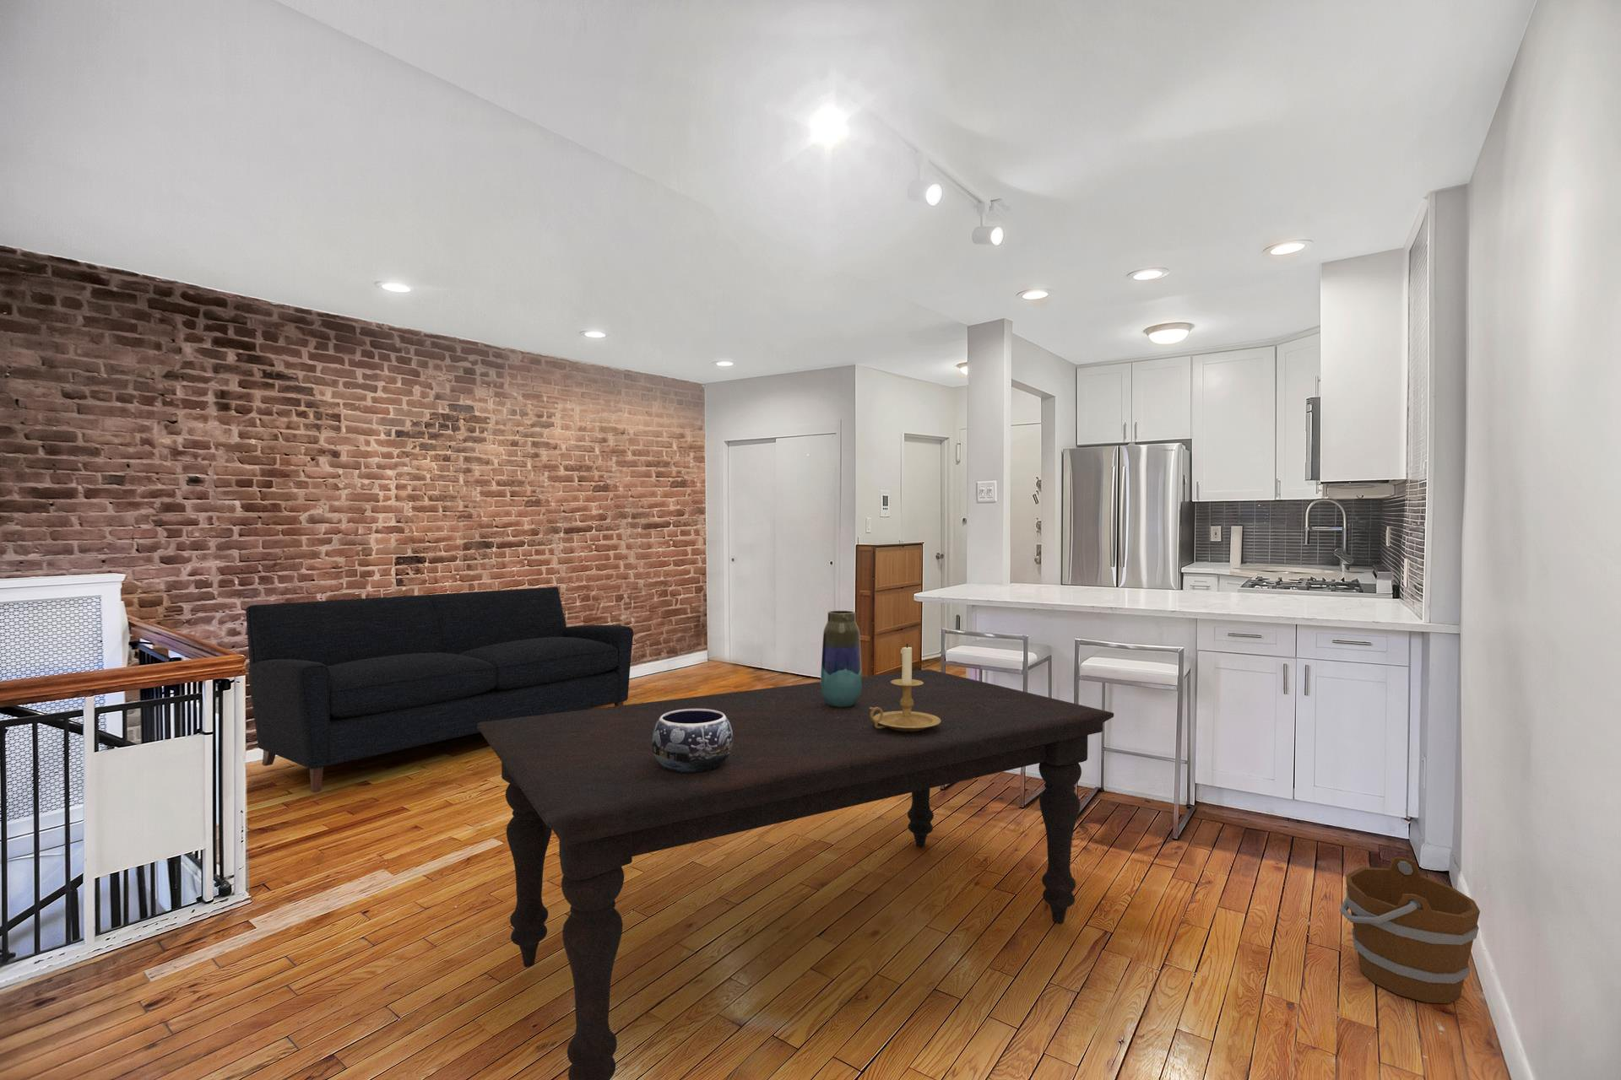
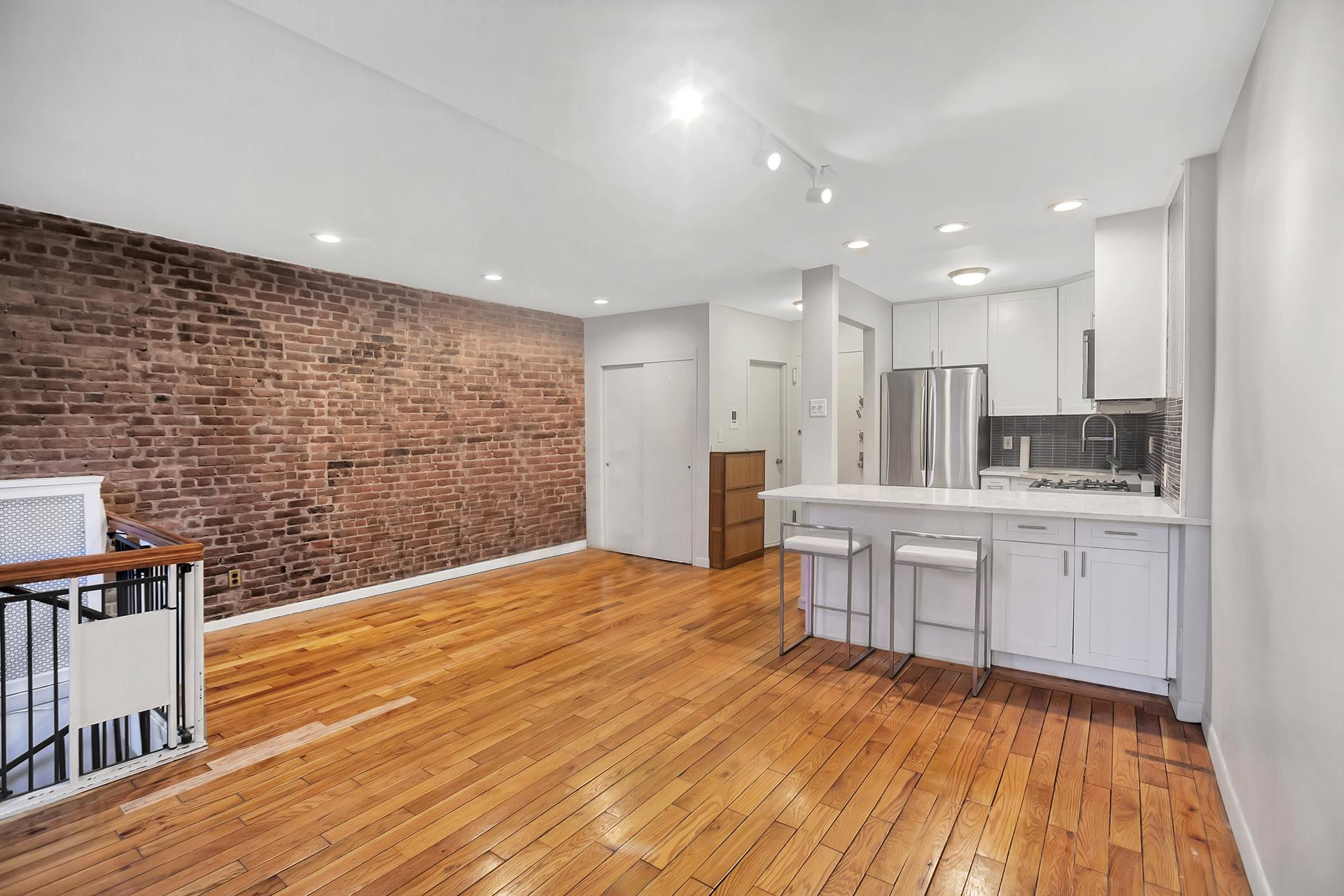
- bucket (1405, 927)
- decorative bowl (692, 738)
- vase (841, 657)
- sofa (458, 668)
- candle holder (906, 685)
- dining table (803, 817)
